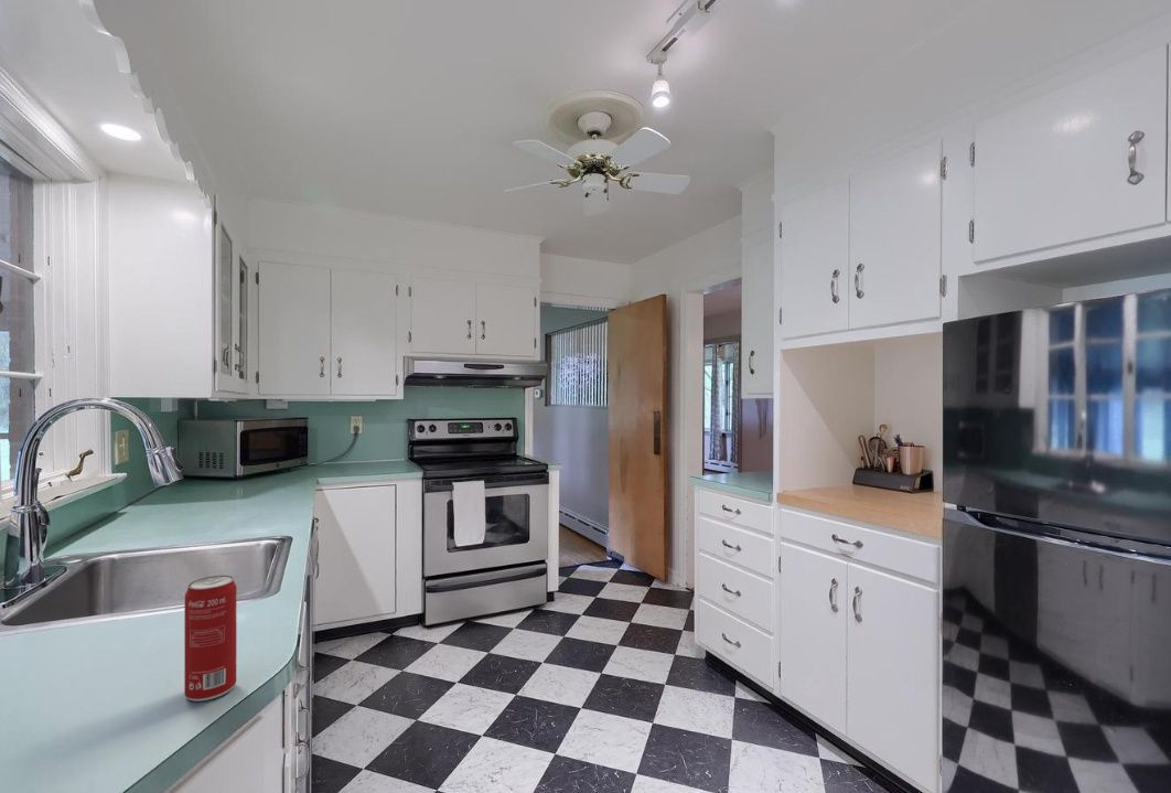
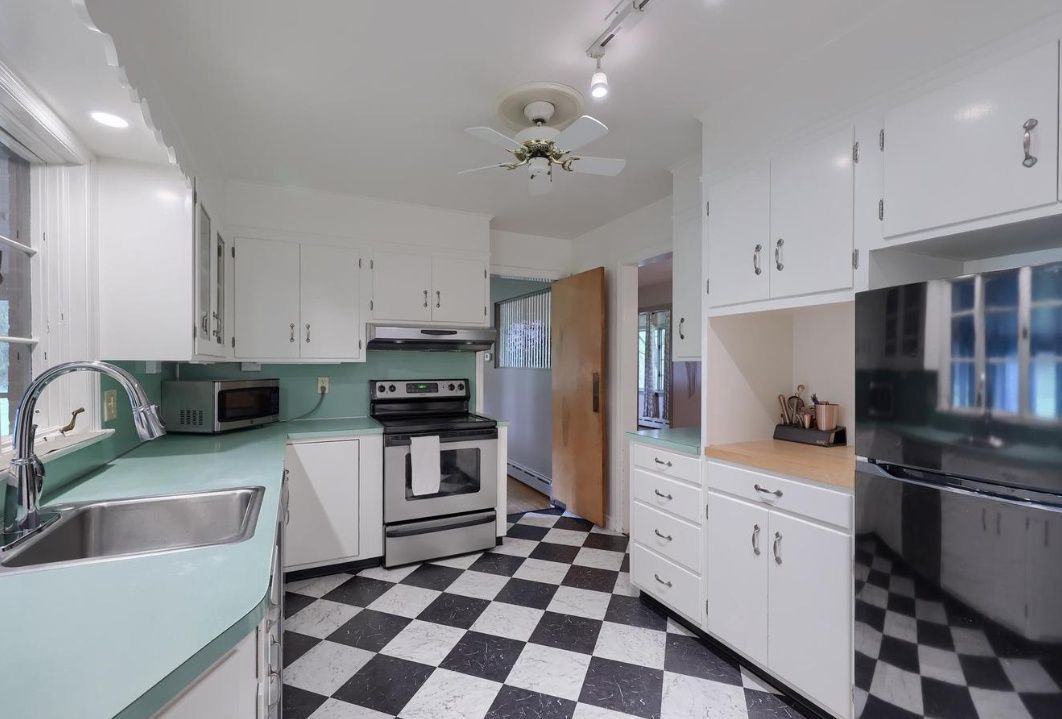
- beverage can (211, 635)
